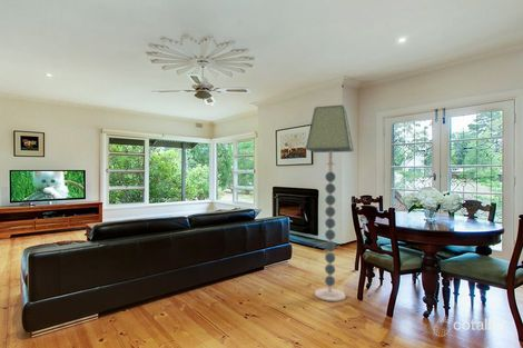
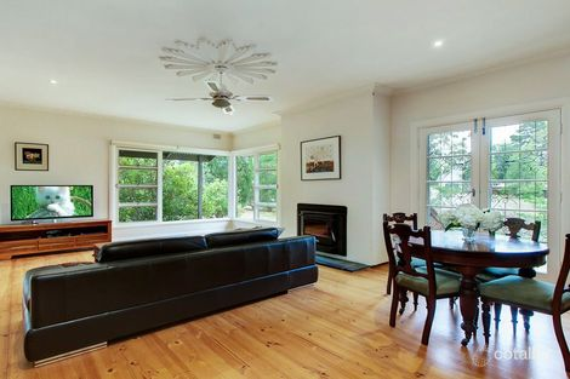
- floor lamp (329, 201)
